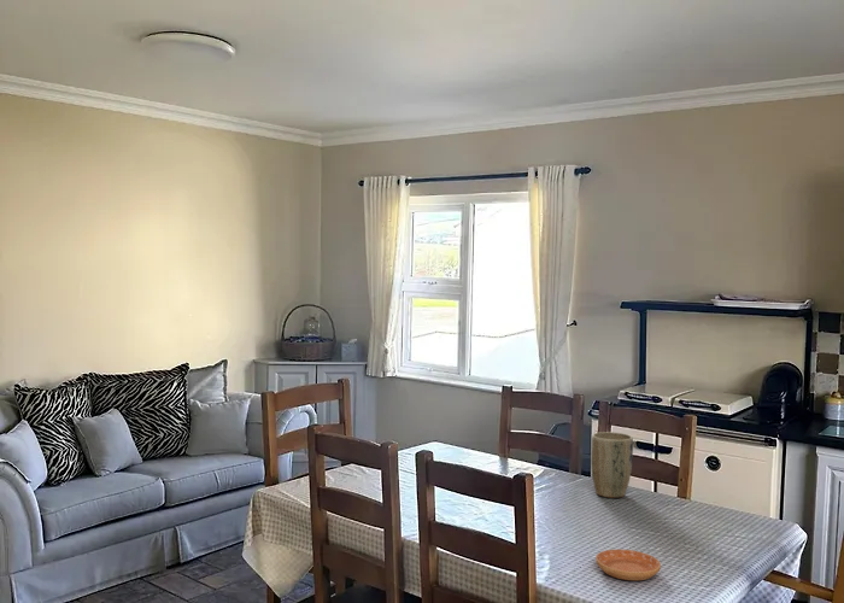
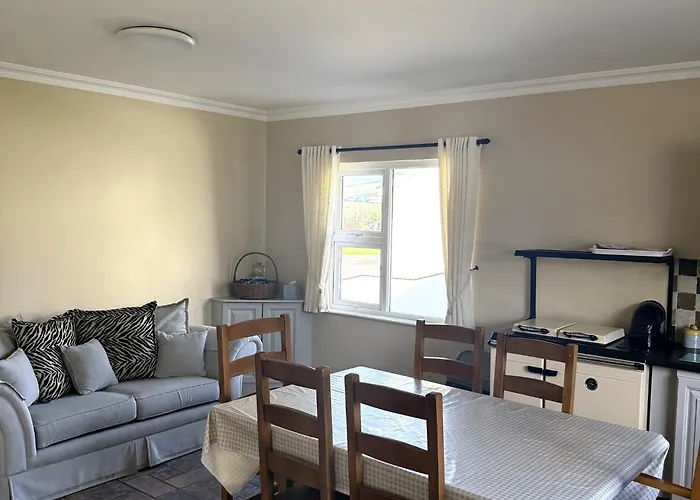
- plant pot (611, 464)
- saucer (627, 566)
